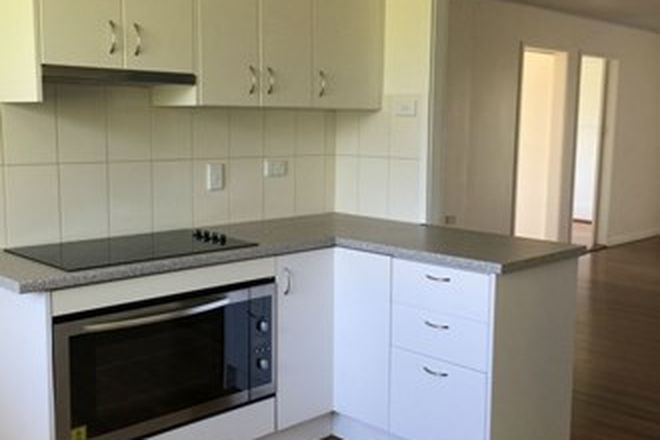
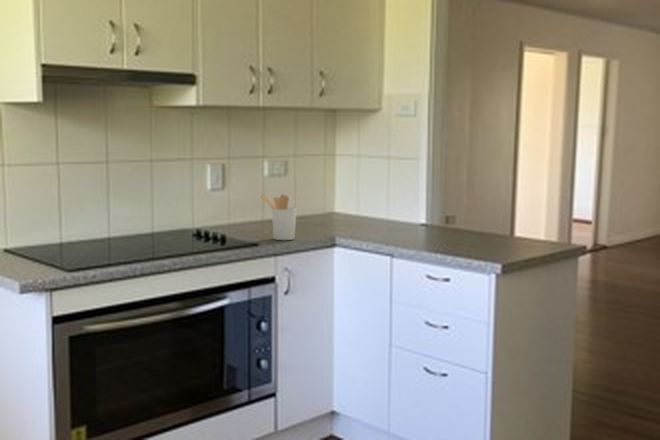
+ utensil holder (277, 216)
